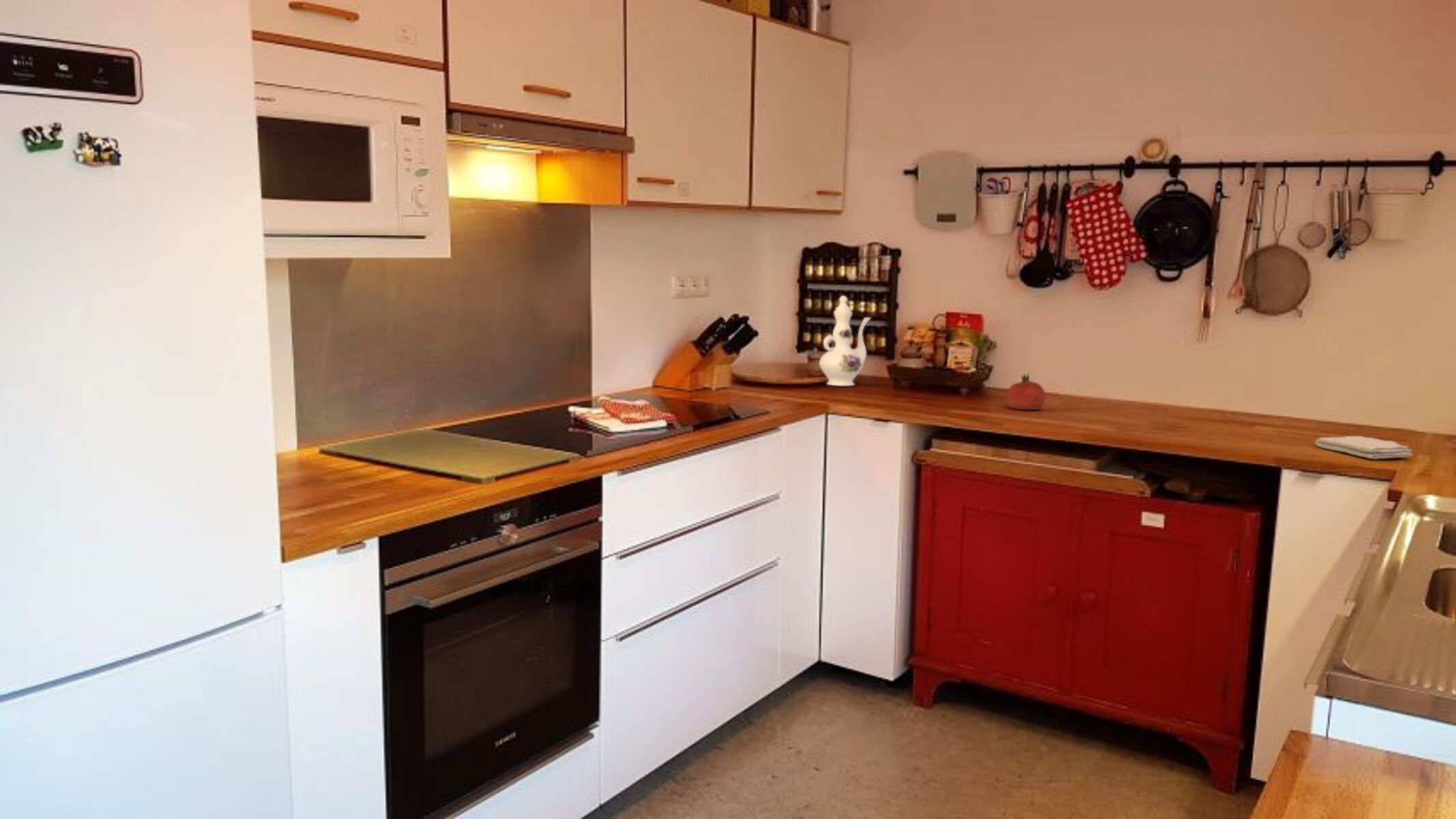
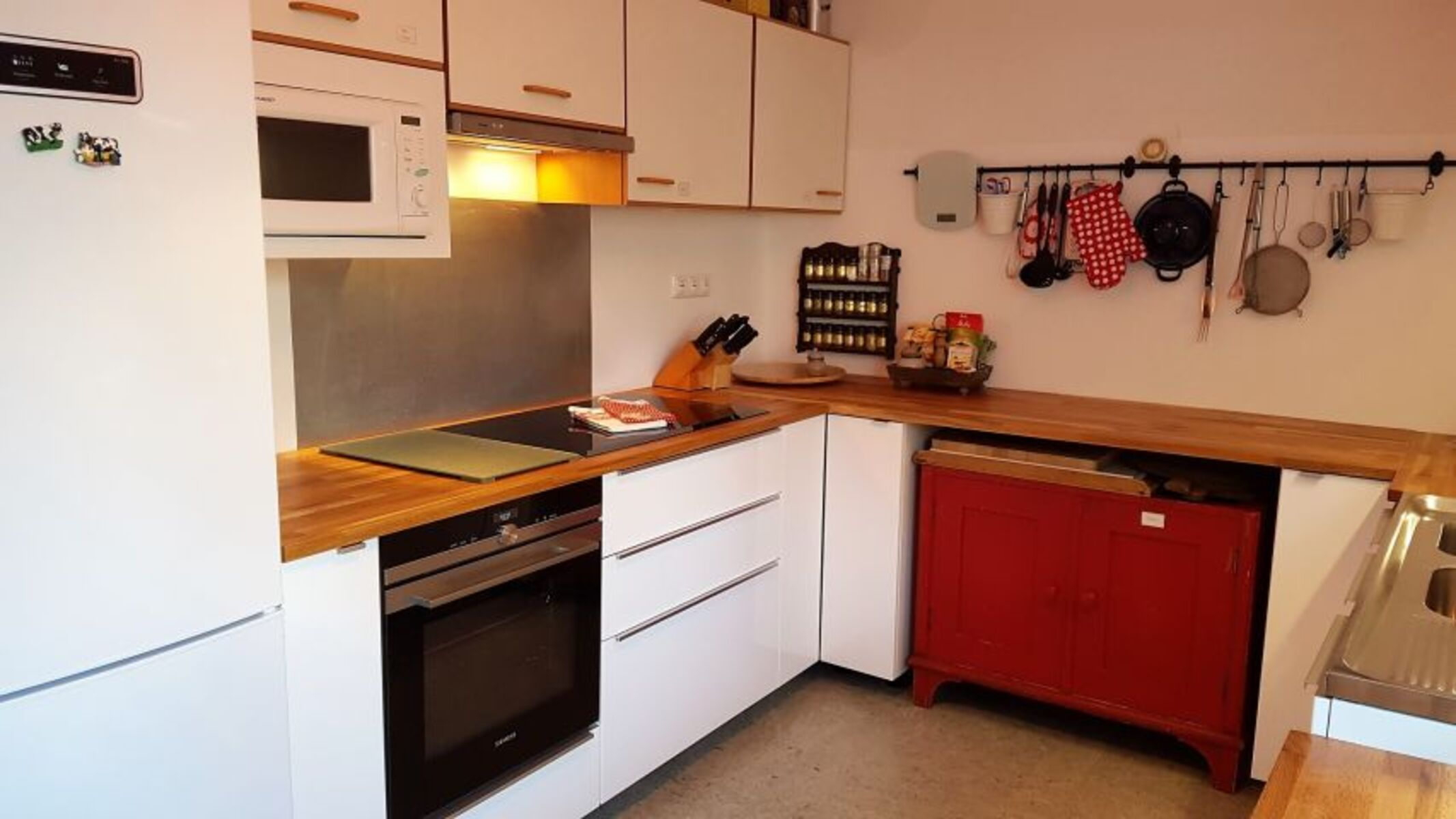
- fruit (1025, 390)
- chinaware (846, 340)
- washcloth (1363, 446)
